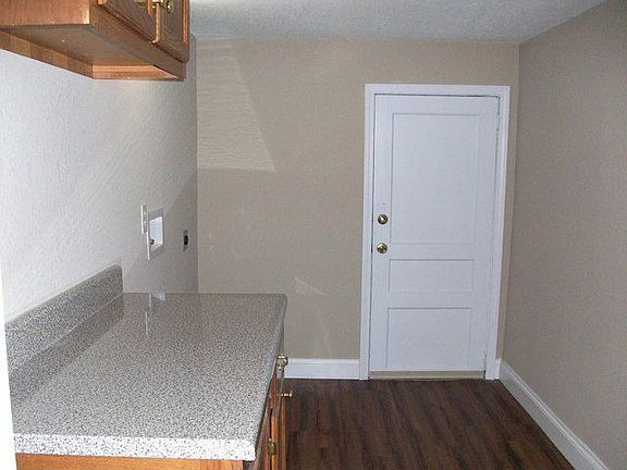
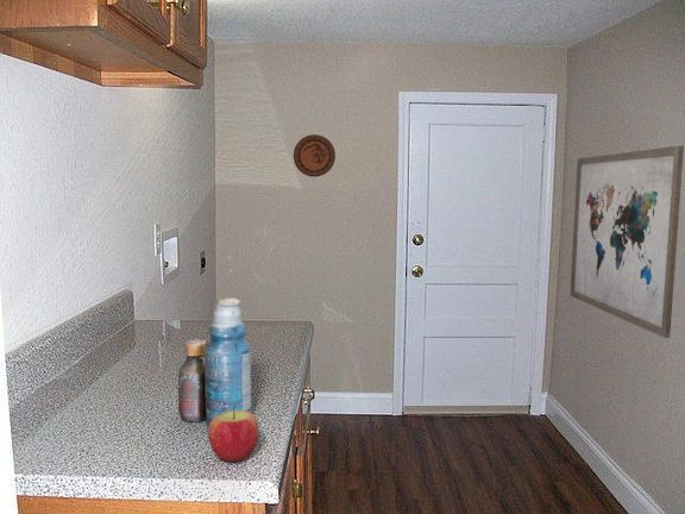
+ wall art (616, 234)
+ bottle (214, 359)
+ apple (233, 428)
+ decorative plate (314, 156)
